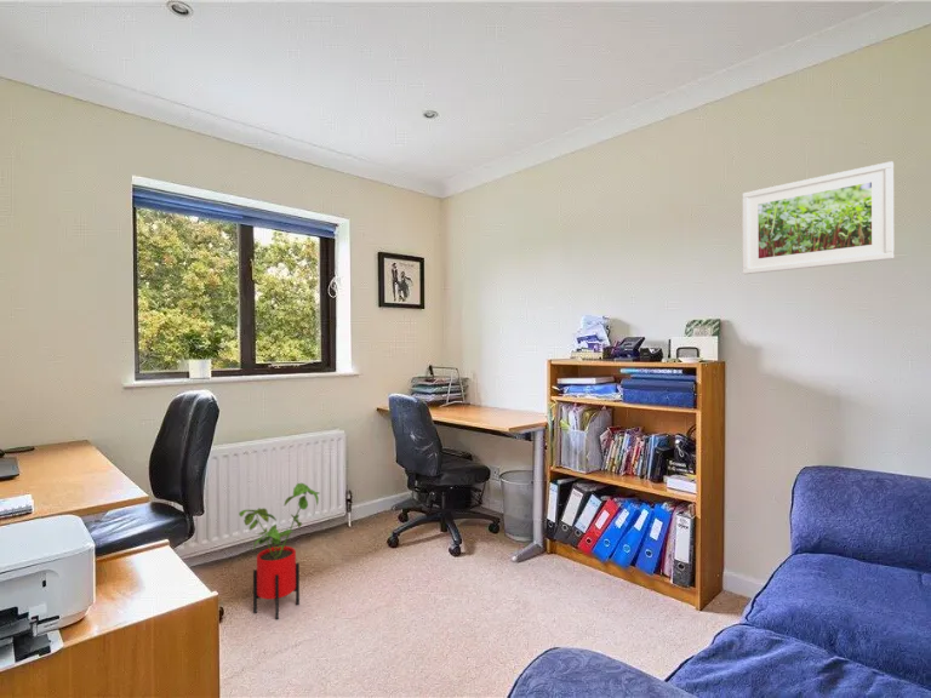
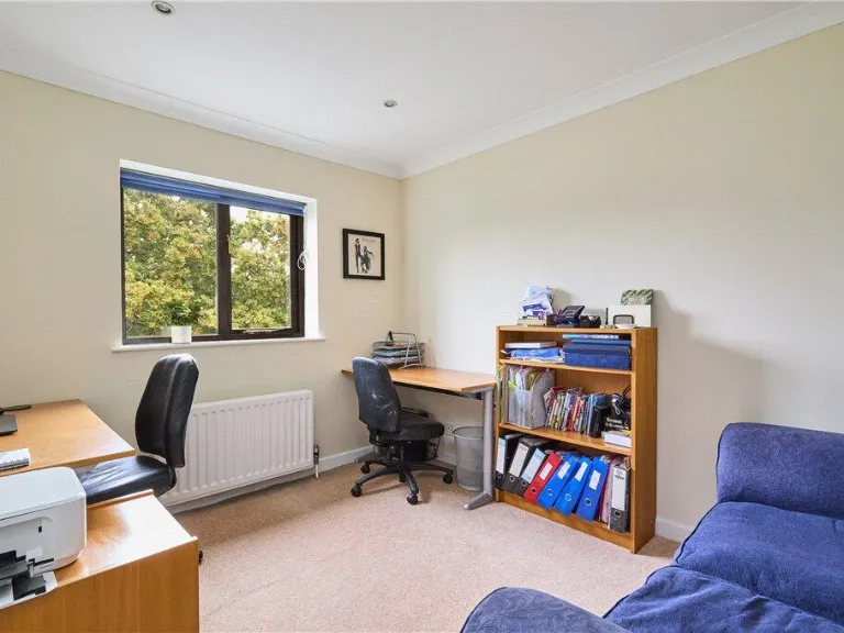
- house plant (281, 547)
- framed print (811, 223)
